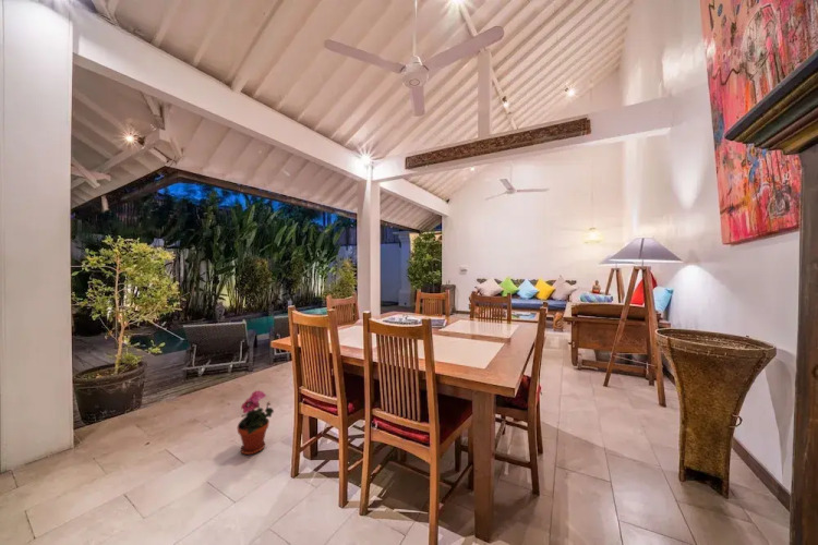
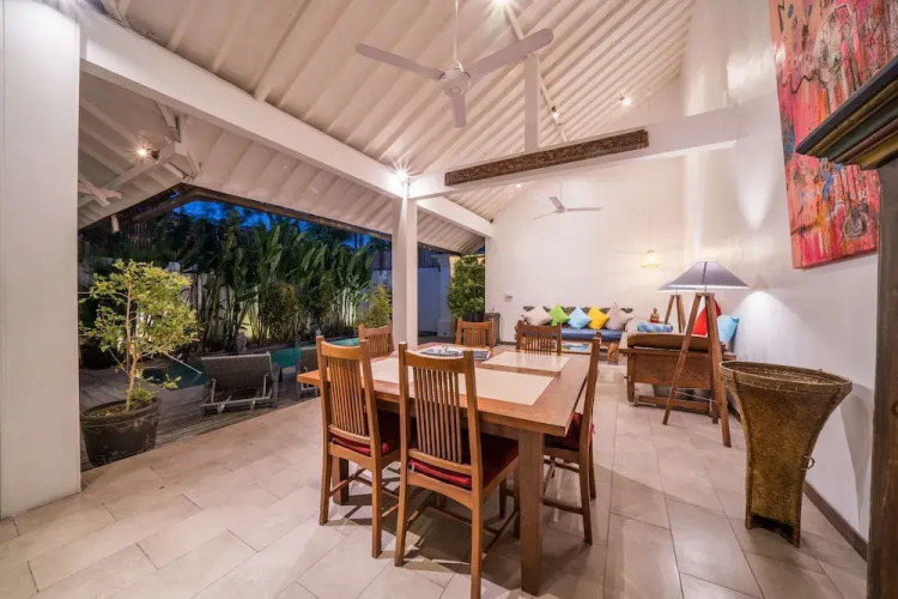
- potted plant (254, 419)
